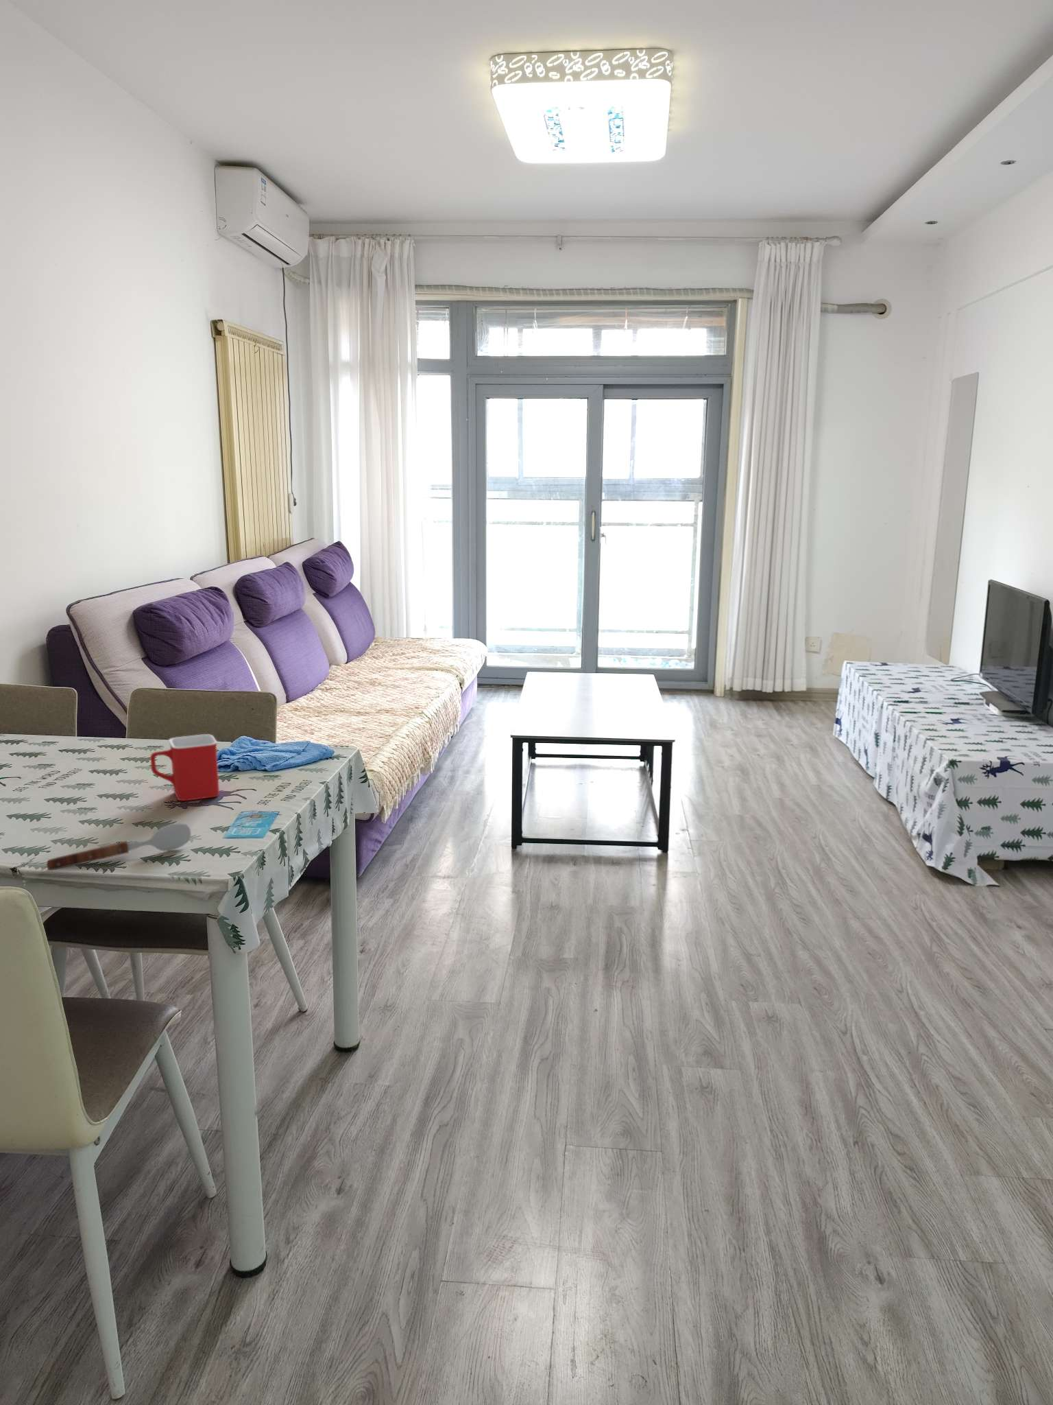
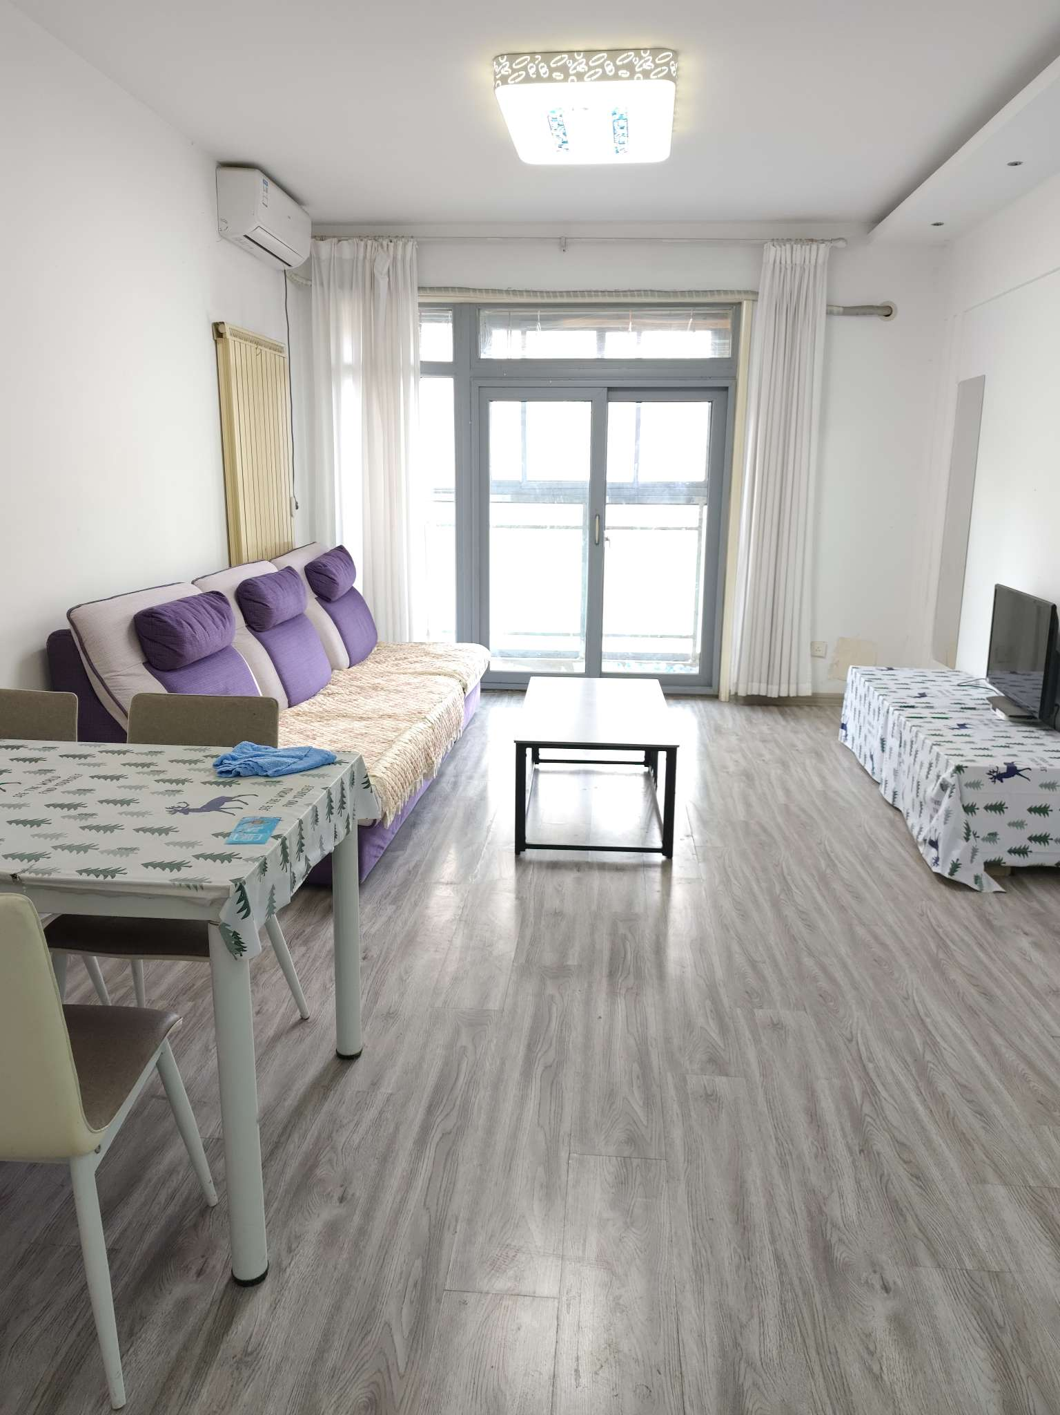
- mug (185, 769)
- soupspoon (121, 844)
